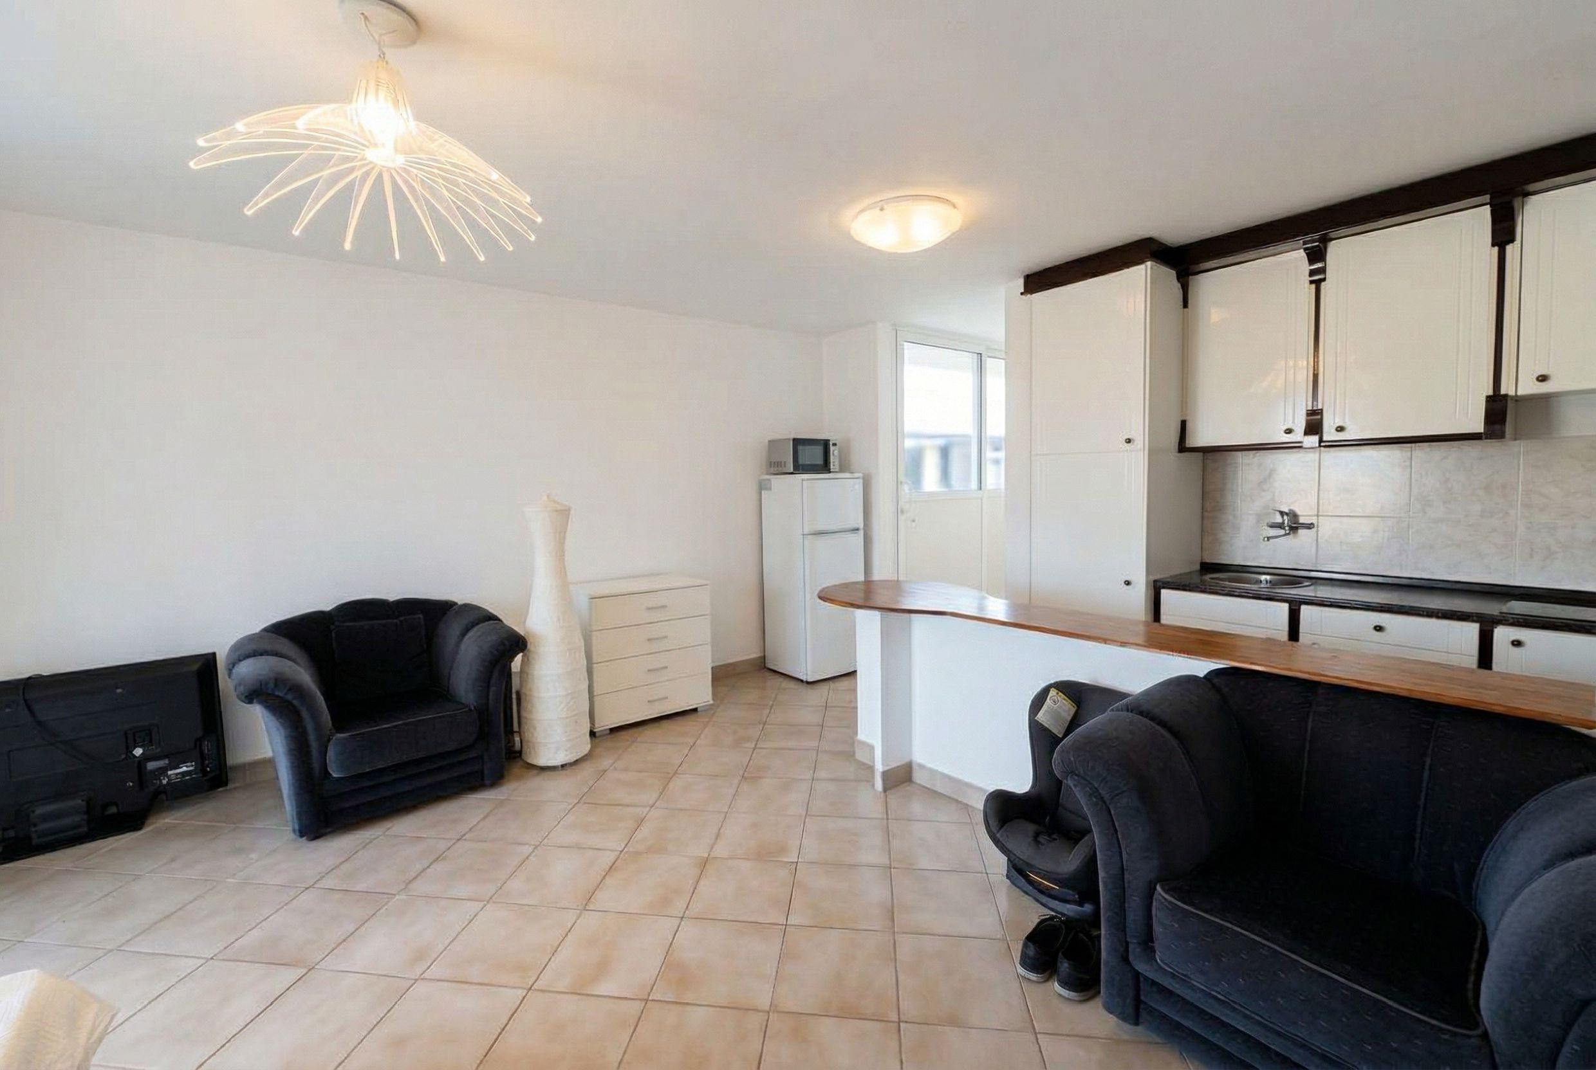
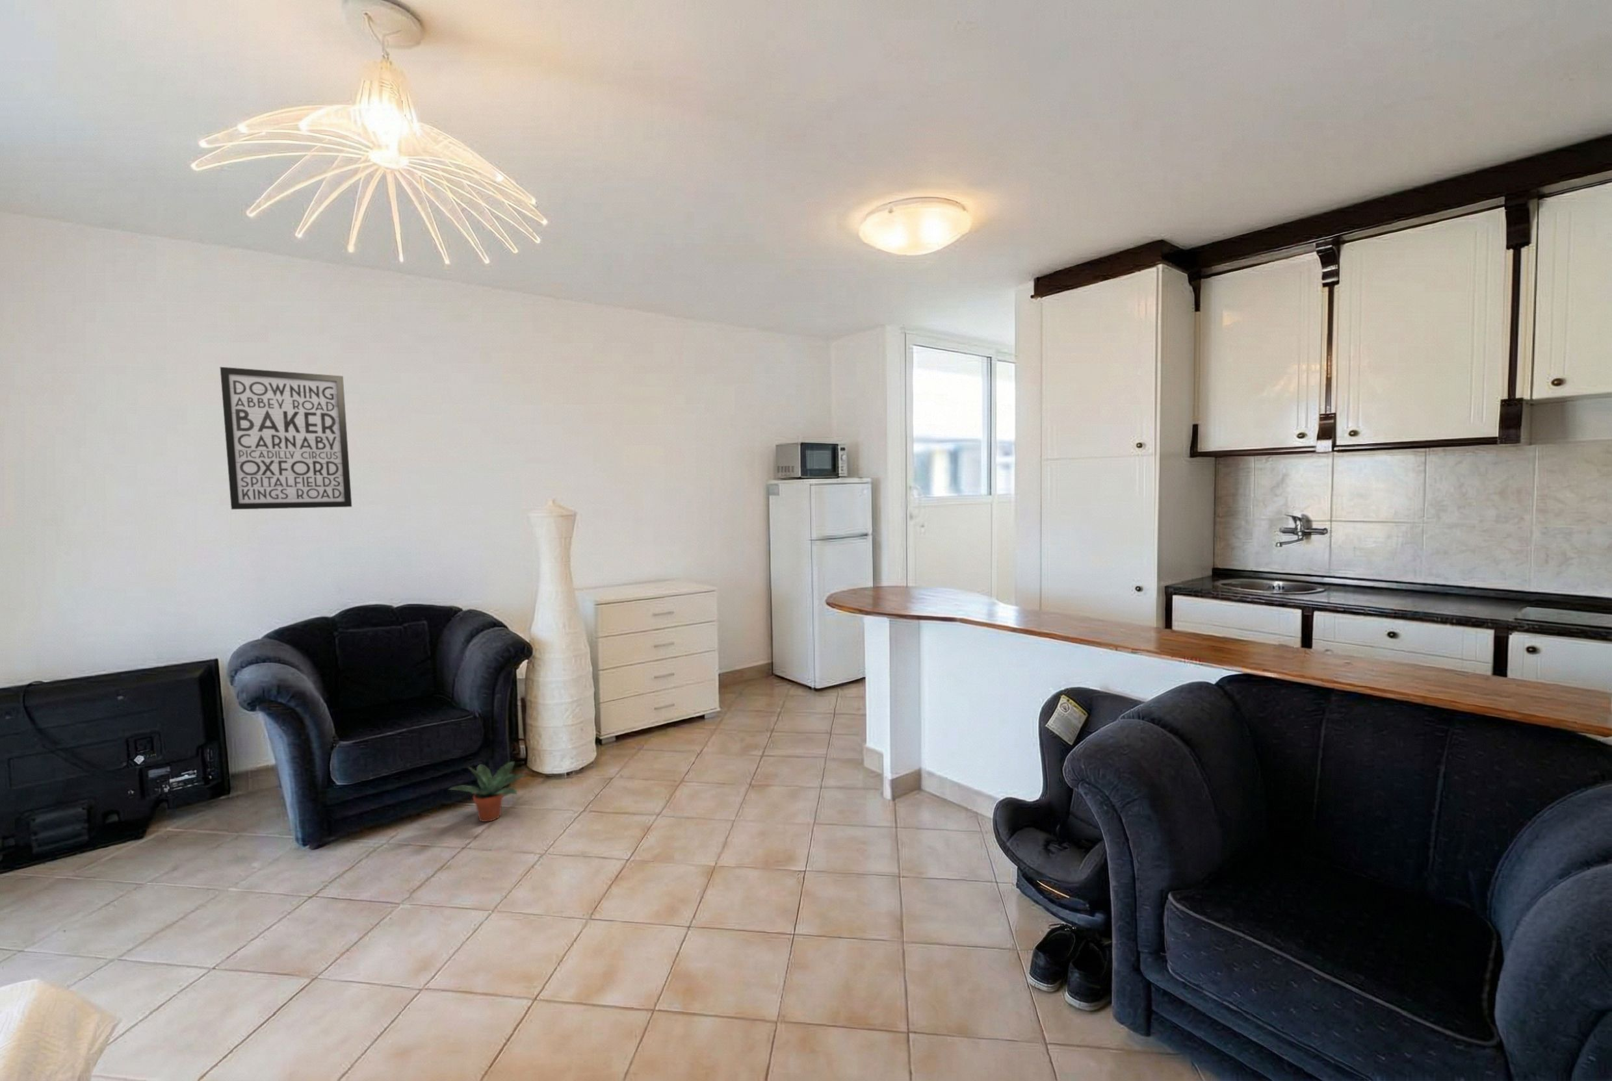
+ potted plant (489, 789)
+ wall art (290, 440)
